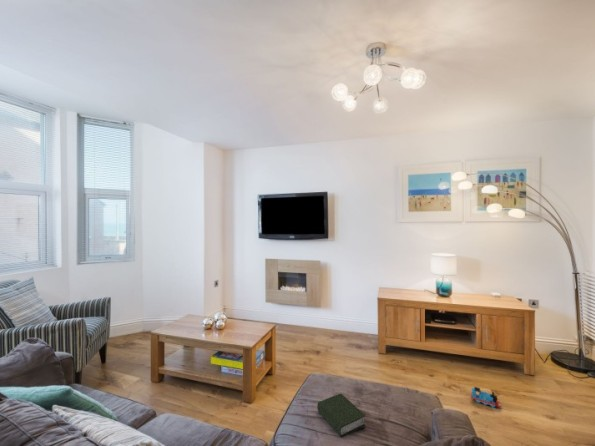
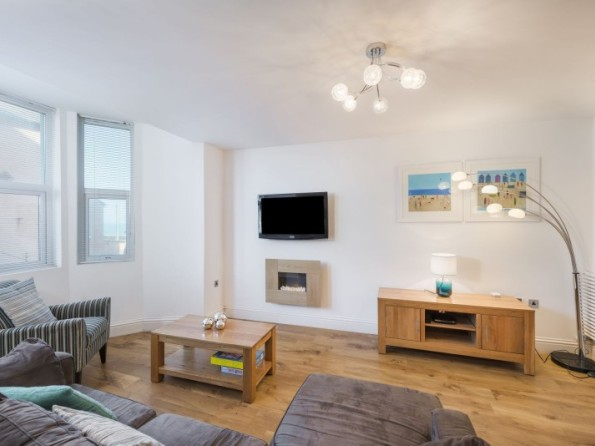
- book (340, 413)
- toy train (485, 396)
